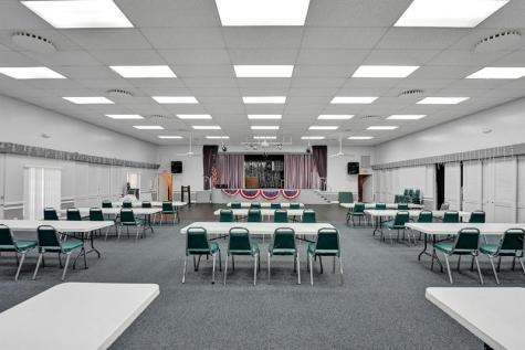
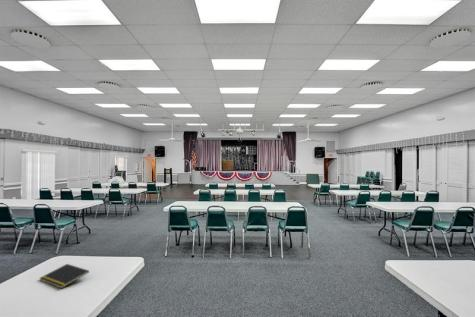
+ notepad (64, 275)
